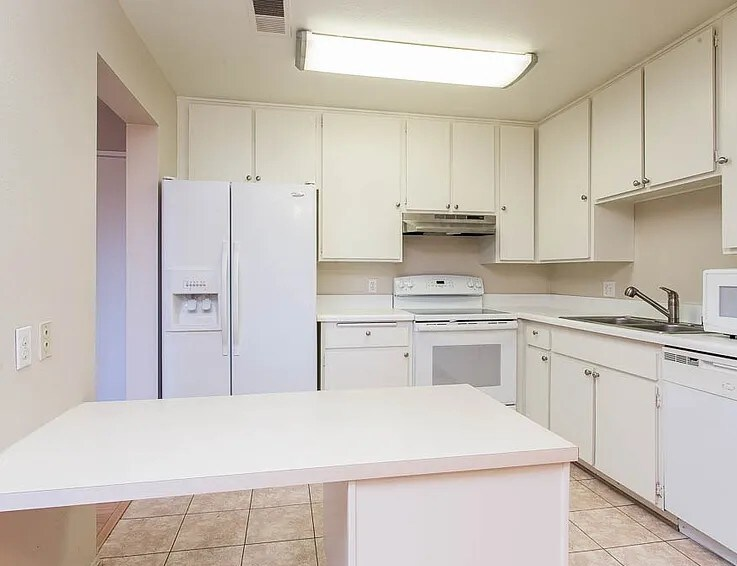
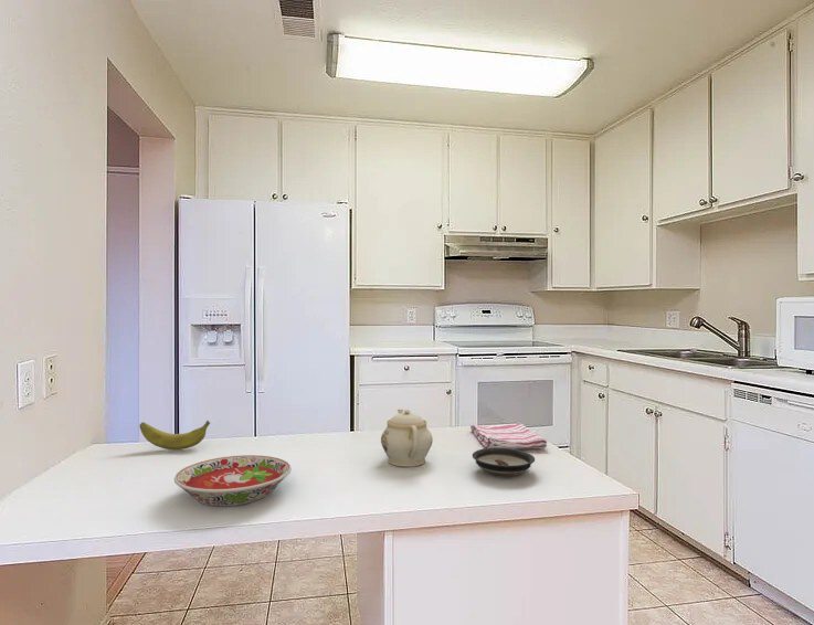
+ teapot (406, 435)
+ bowl (234, 481)
+ banana (175, 435)
+ saucer (503, 463)
+ dish towel (506, 433)
